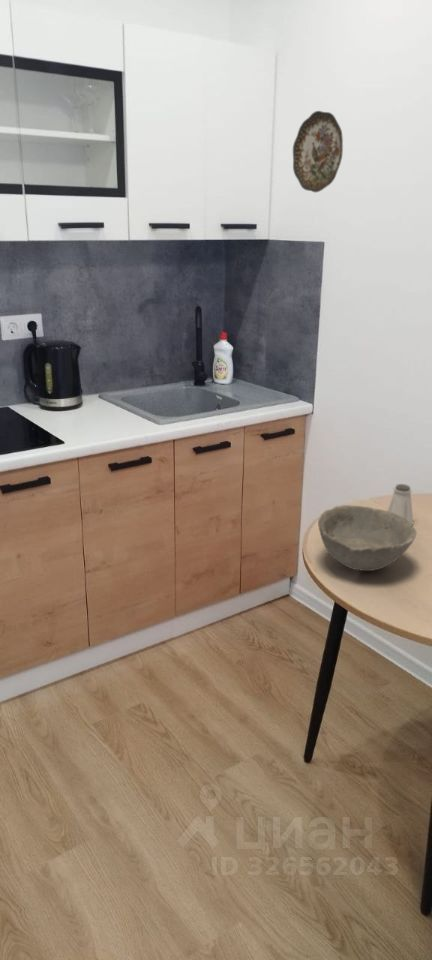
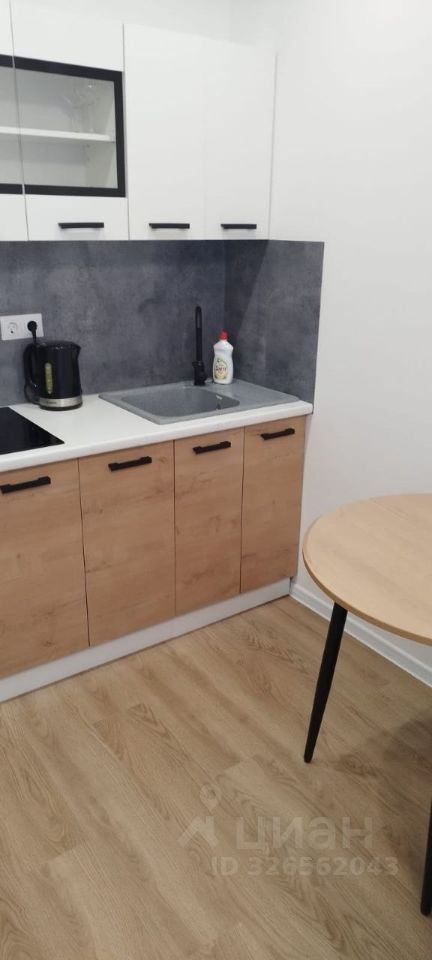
- bowl (363, 542)
- saltshaker (400, 504)
- decorative plate (319, 152)
